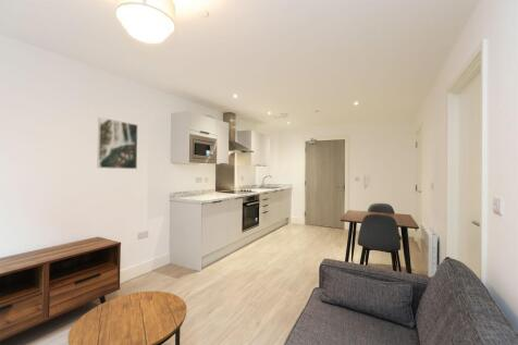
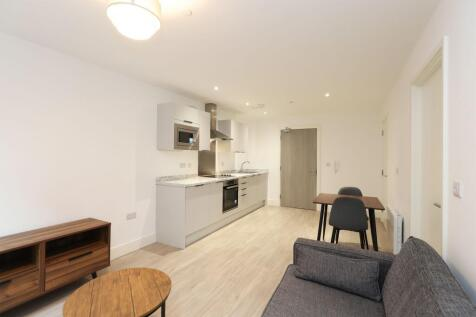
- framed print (119, 145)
